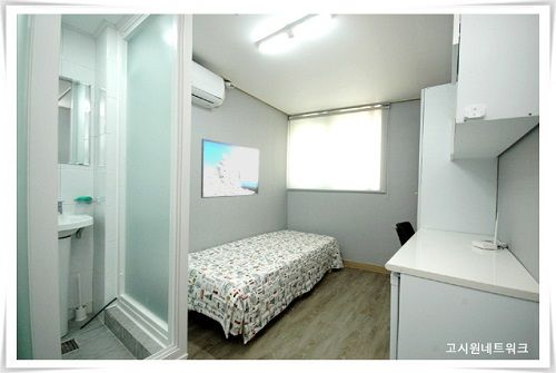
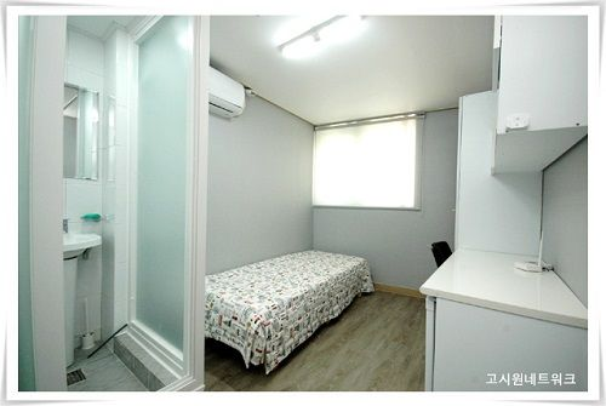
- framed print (234, 170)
